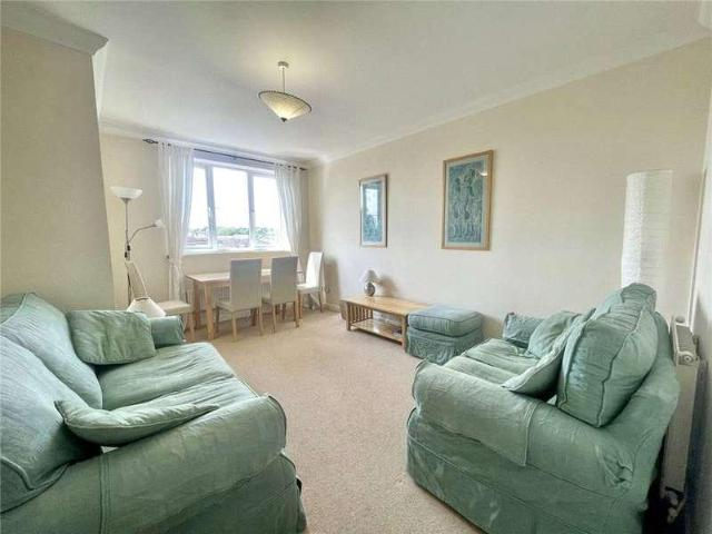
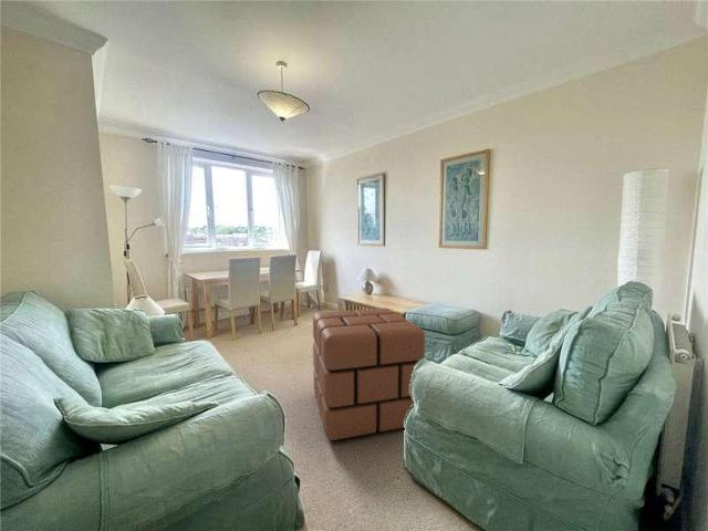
+ pouf (363, 363)
